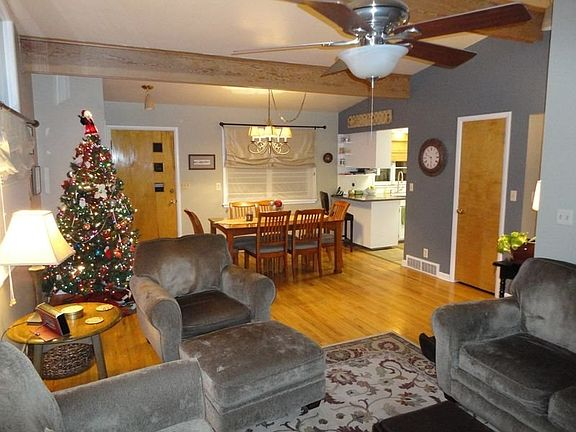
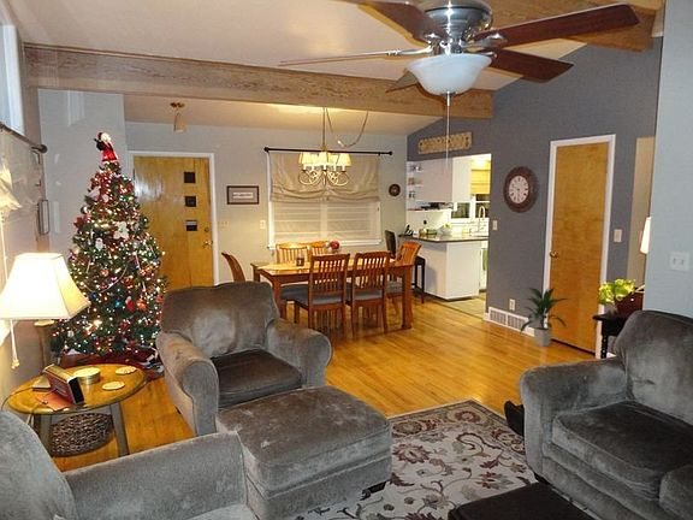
+ indoor plant (540, 314)
